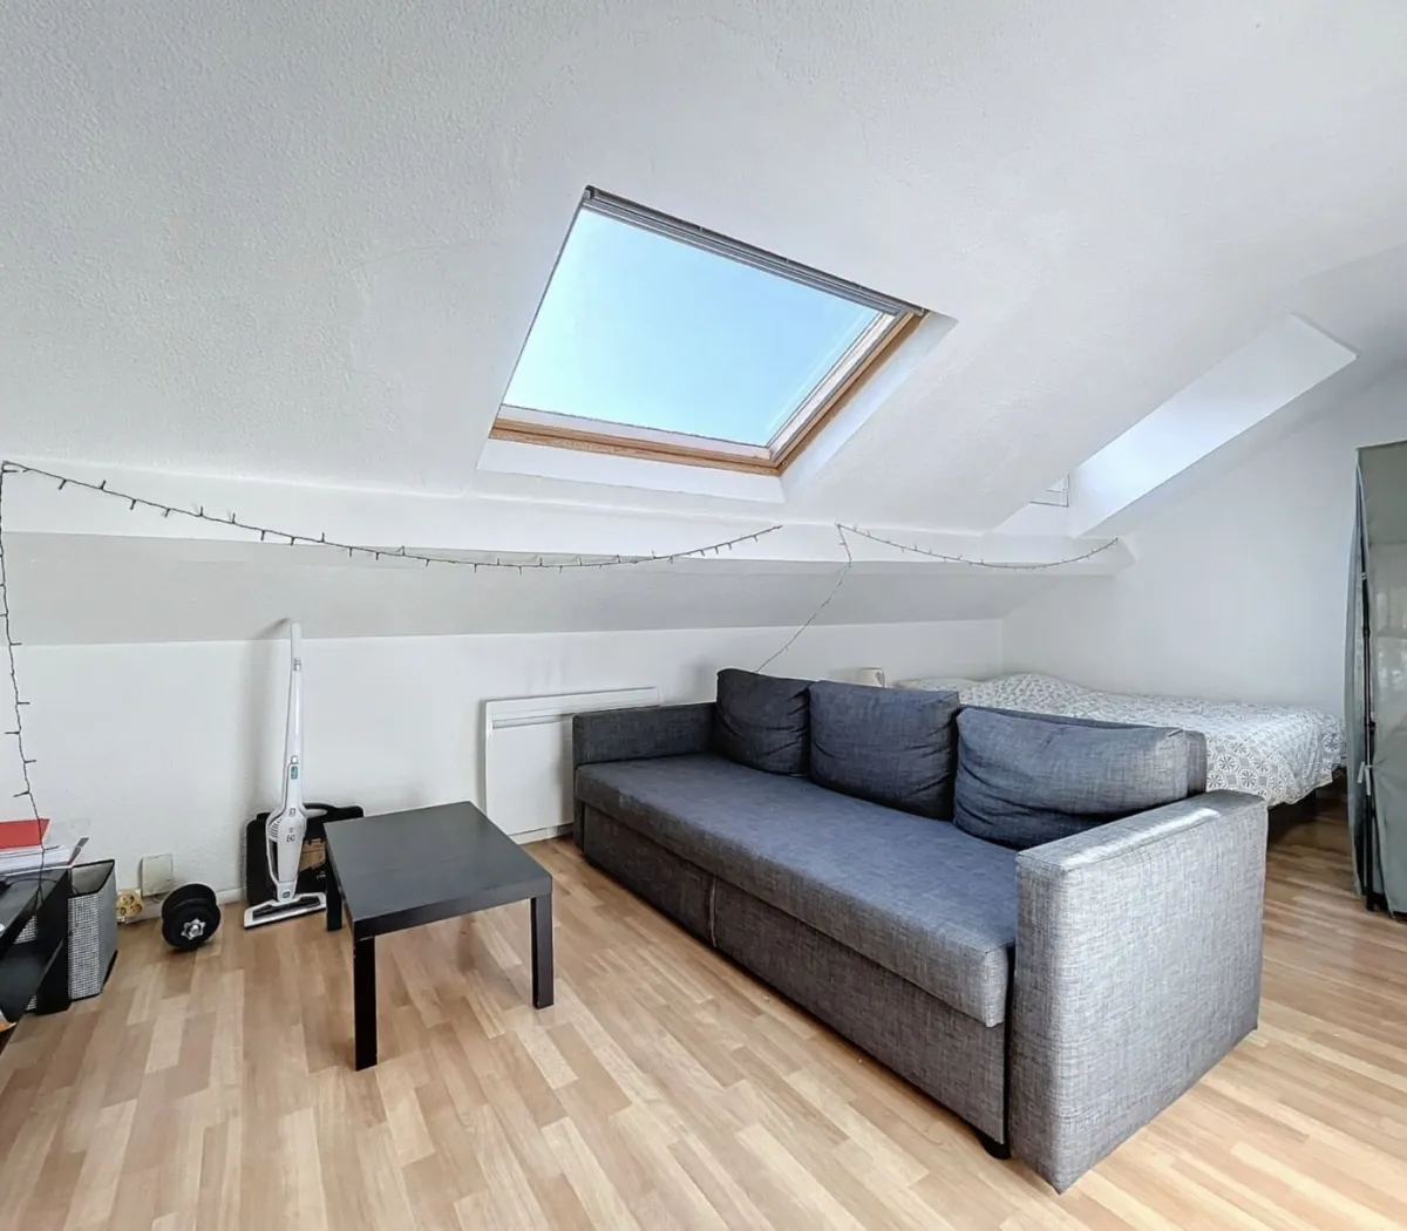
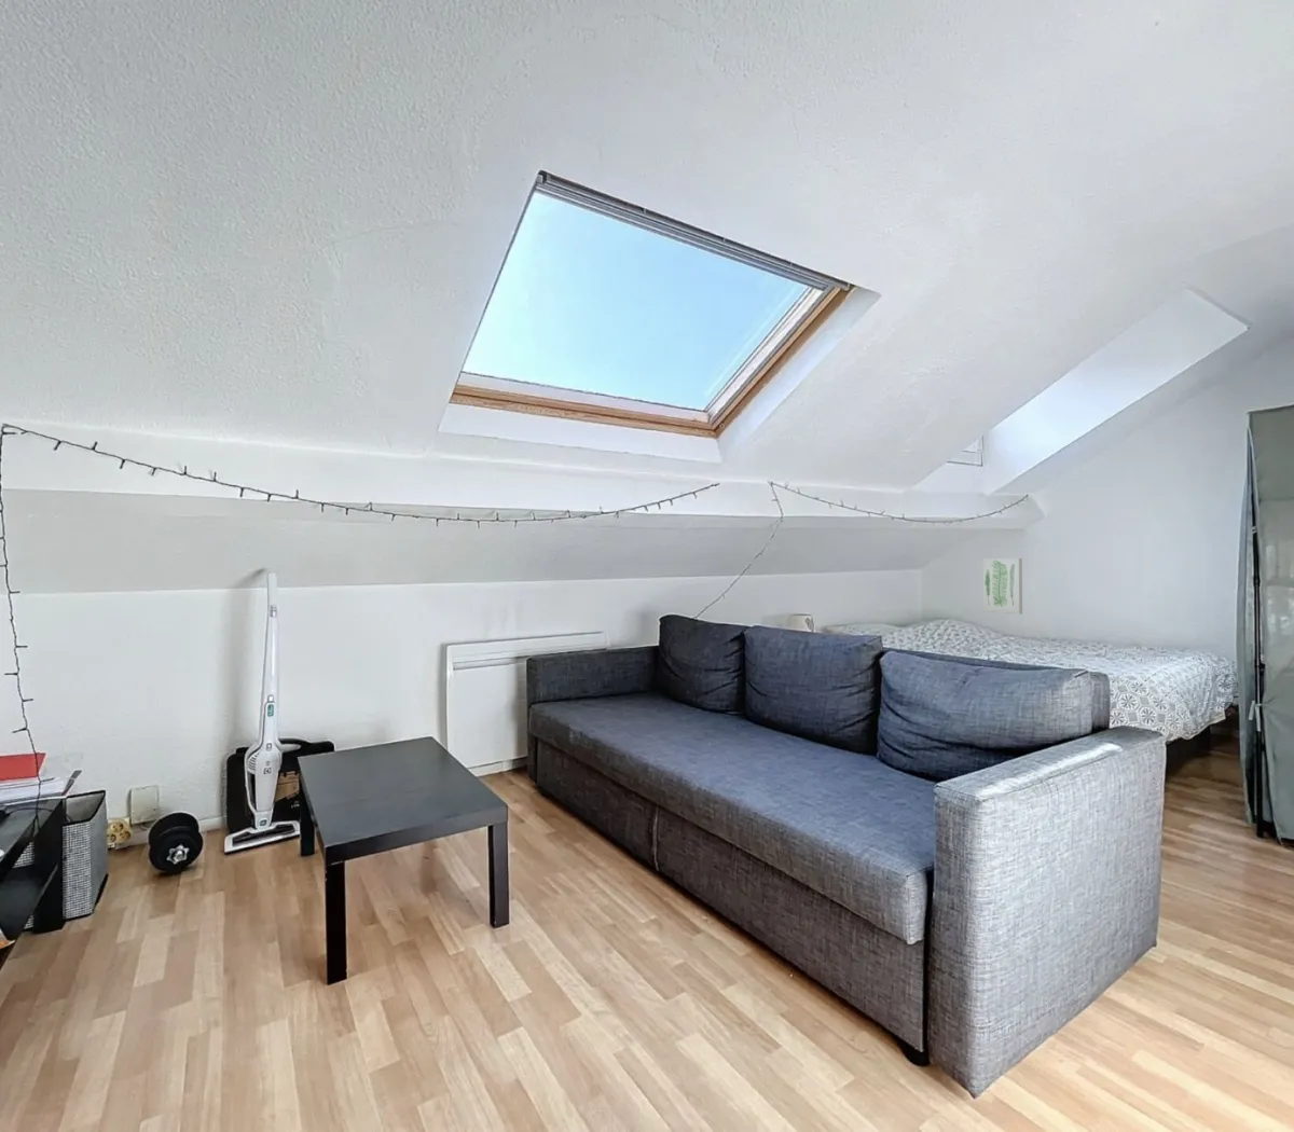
+ wall art (1001, 585)
